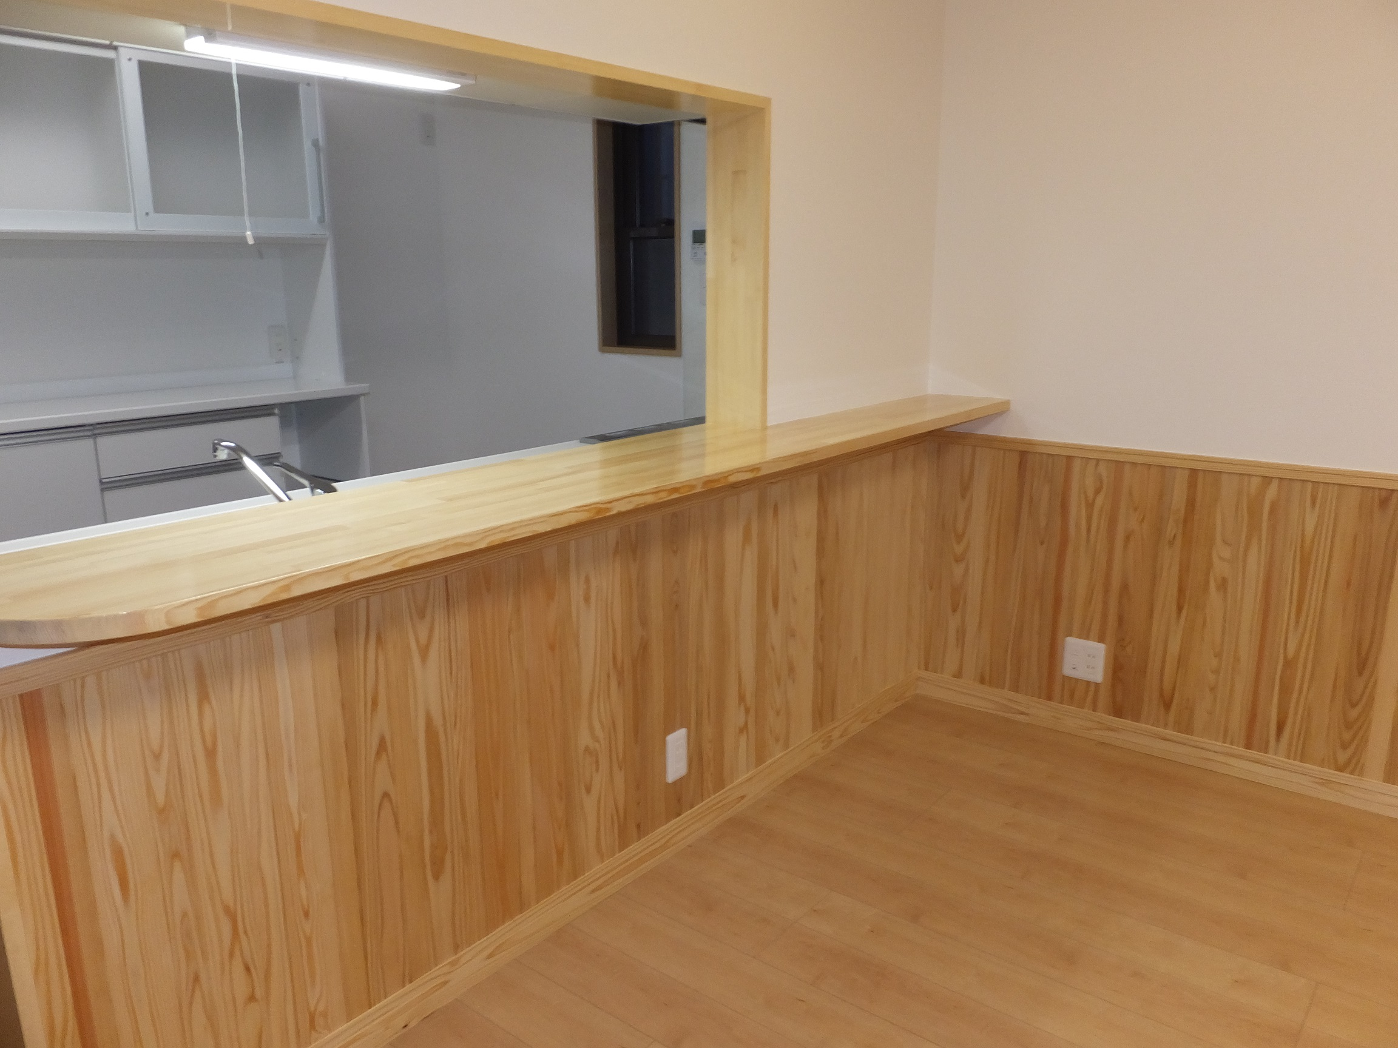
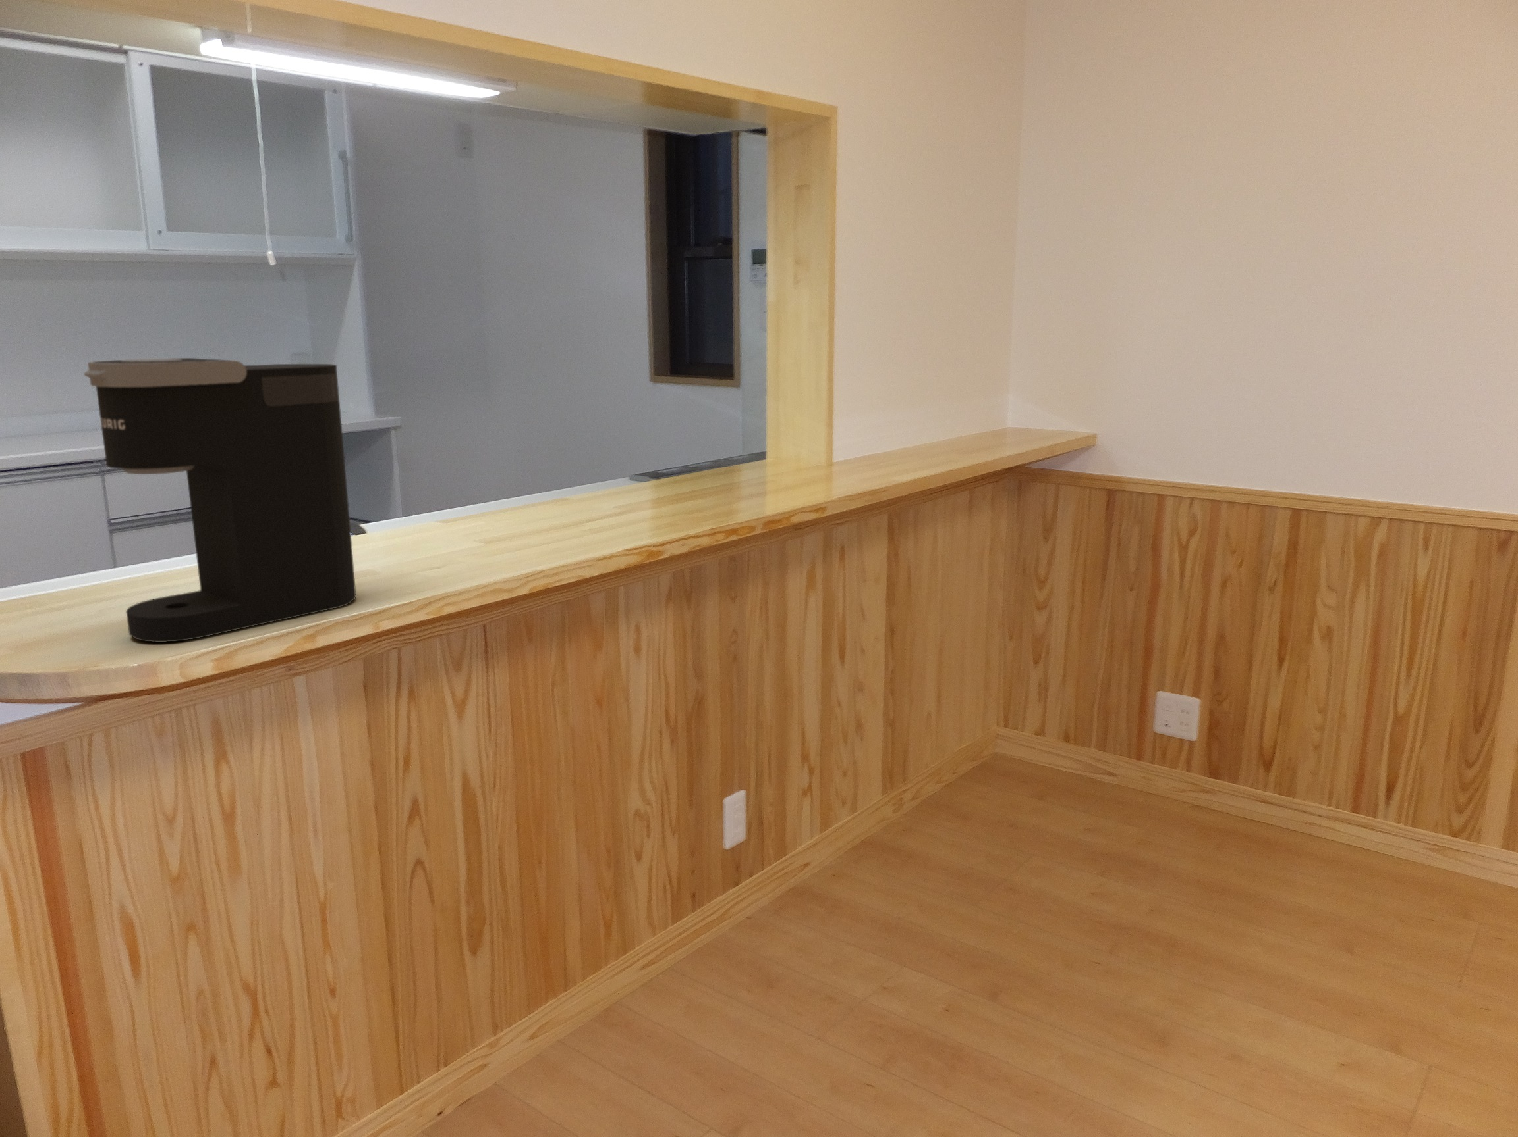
+ coffee maker (233, 490)
